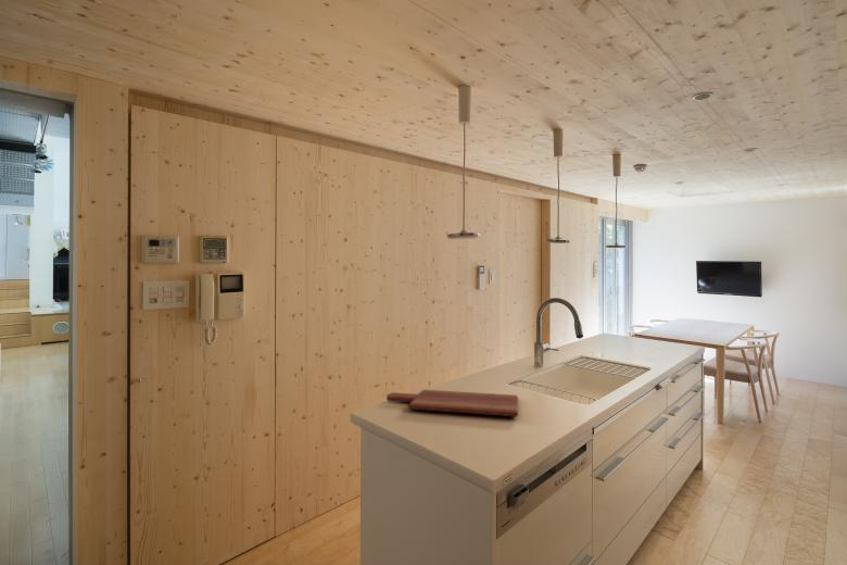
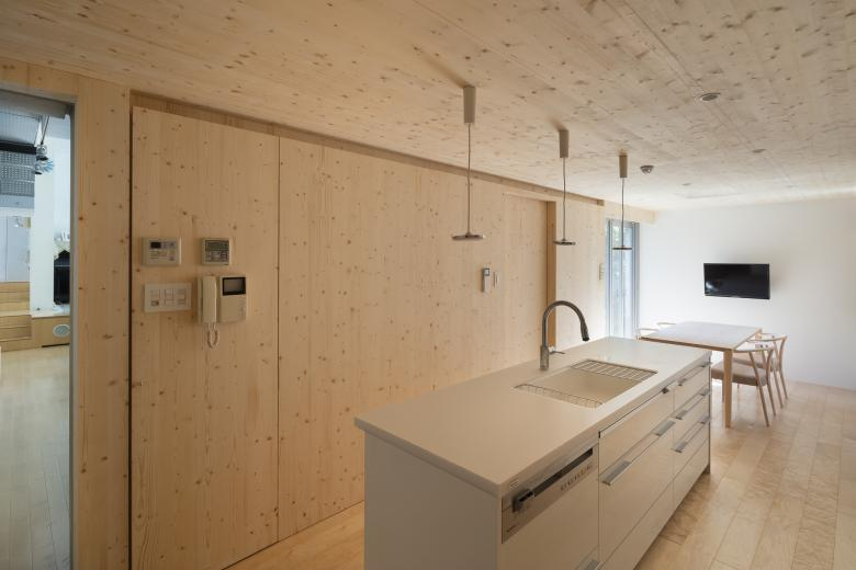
- cutting board (462, 401)
